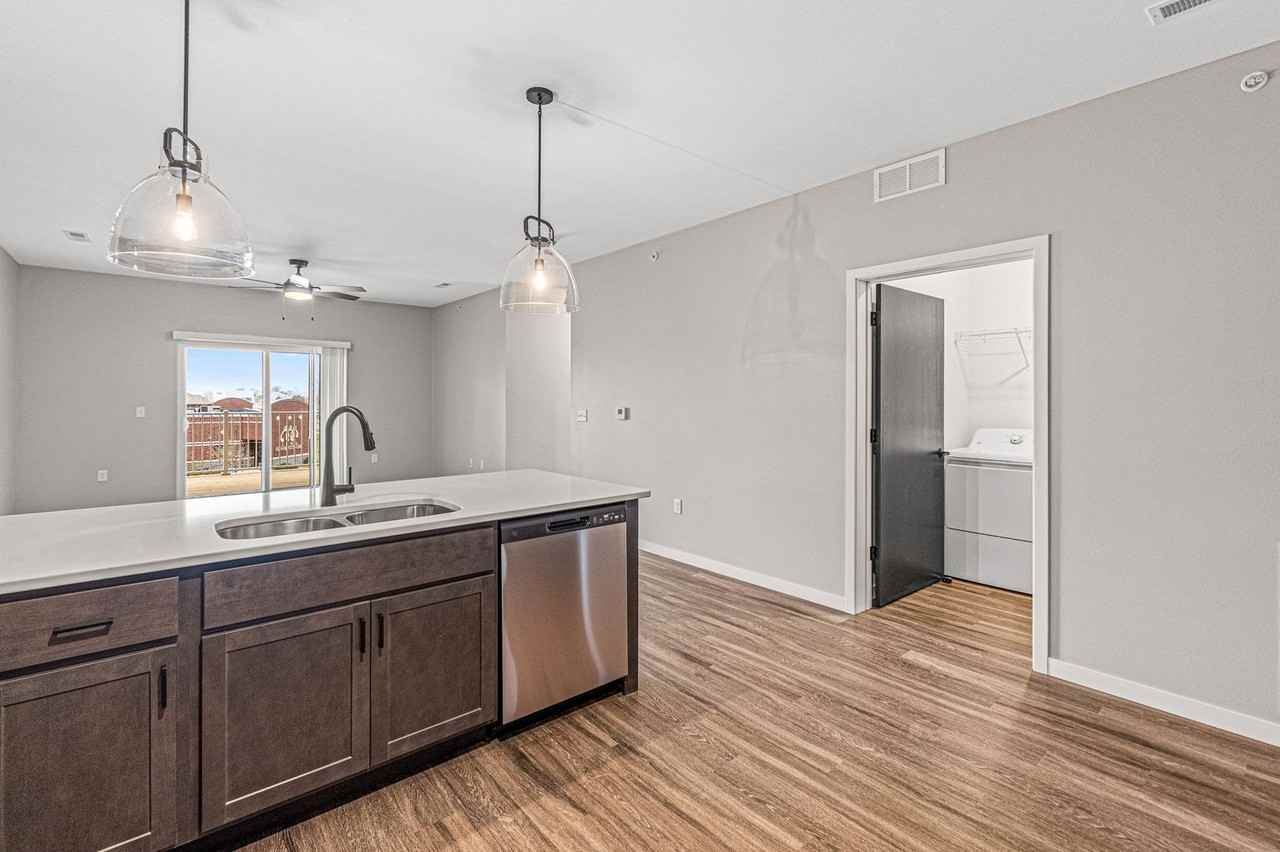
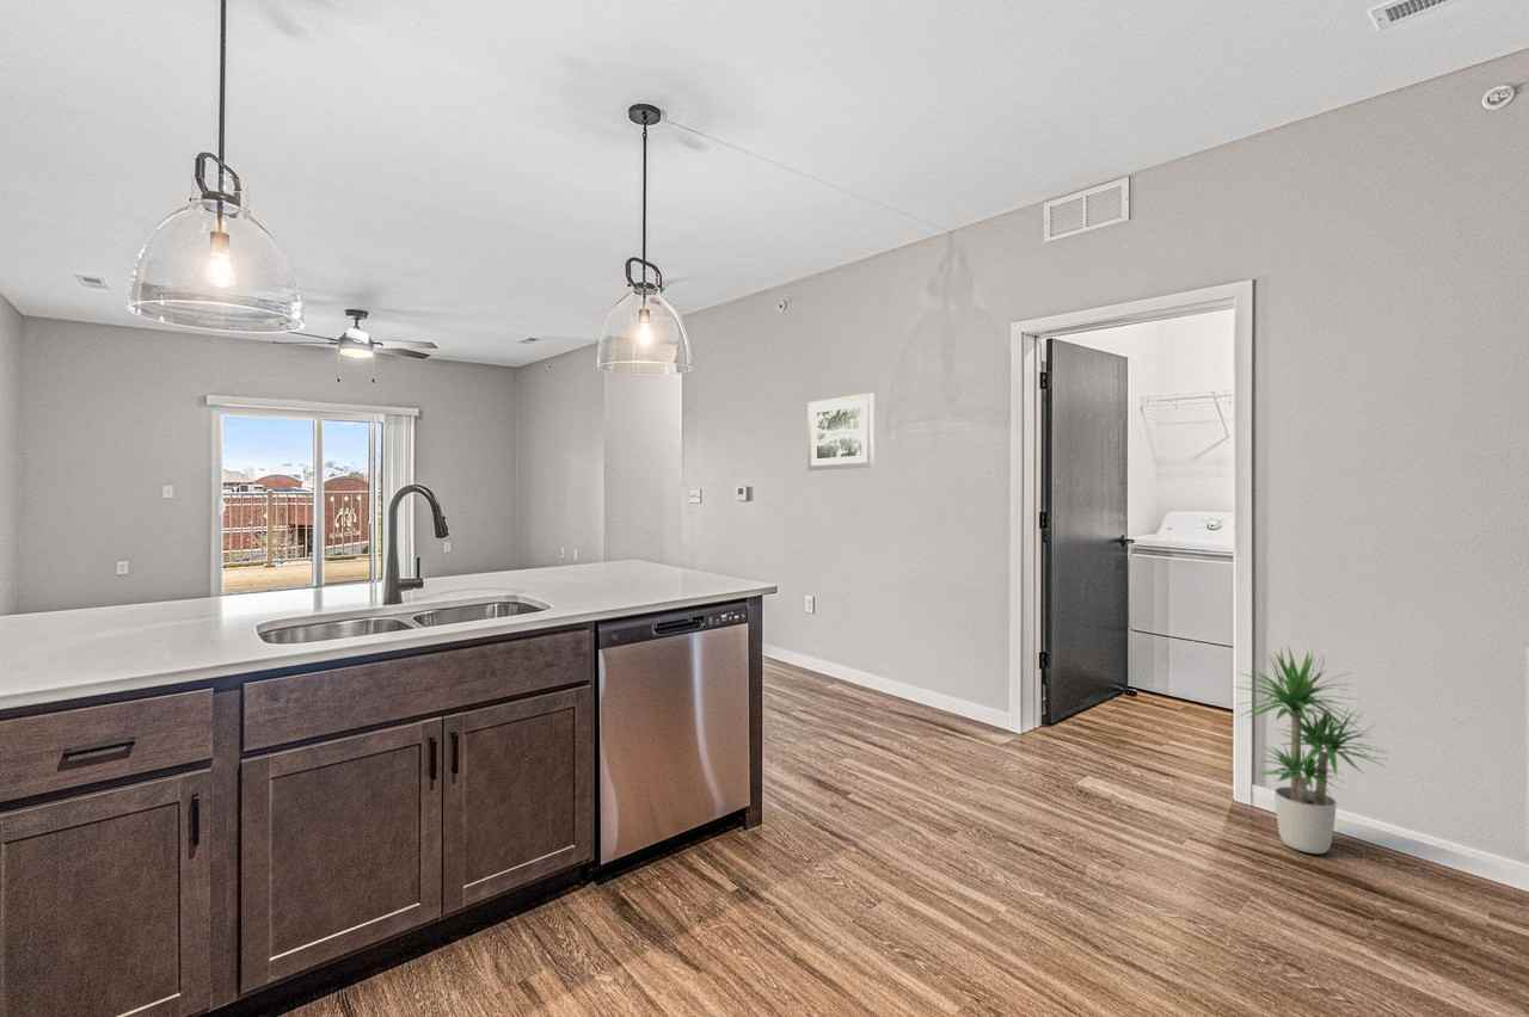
+ potted plant (1307, 744)
+ wall art (839, 433)
